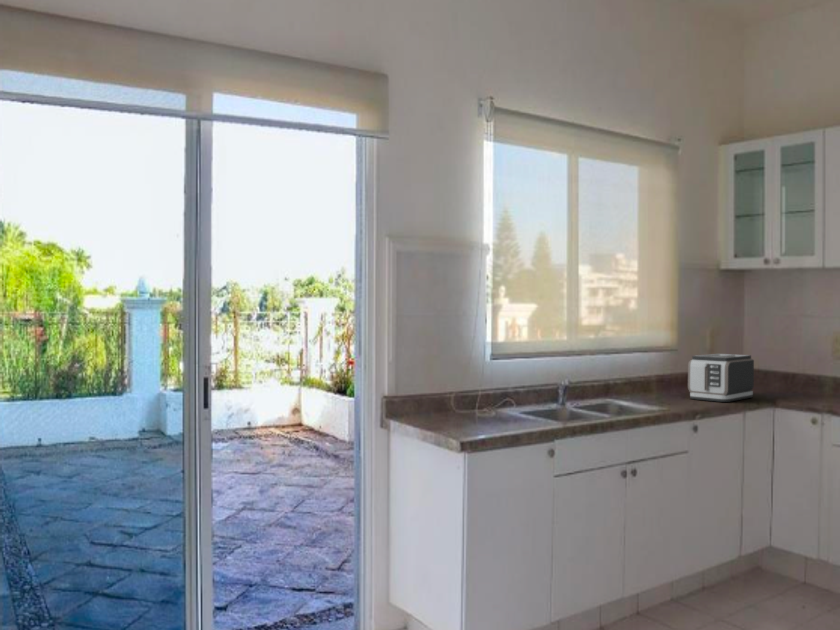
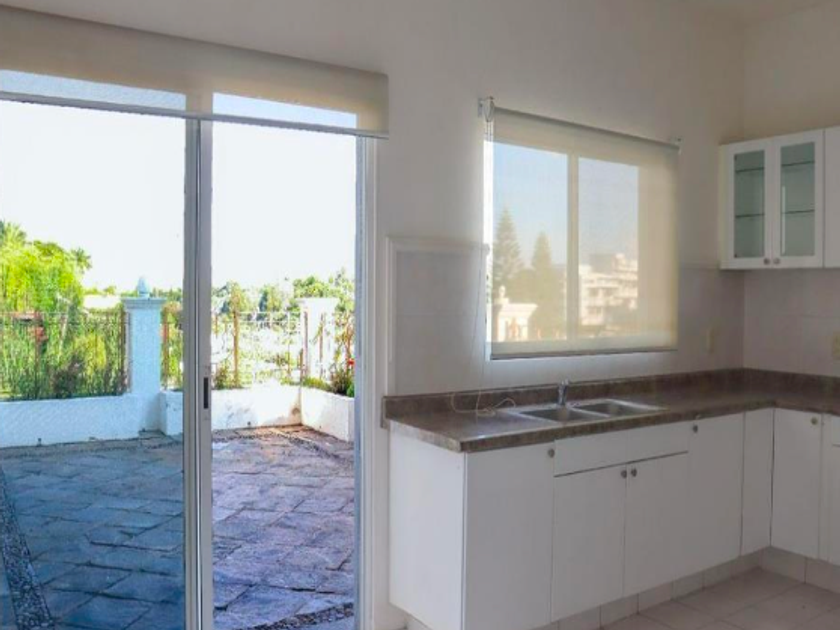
- toaster (720, 376)
